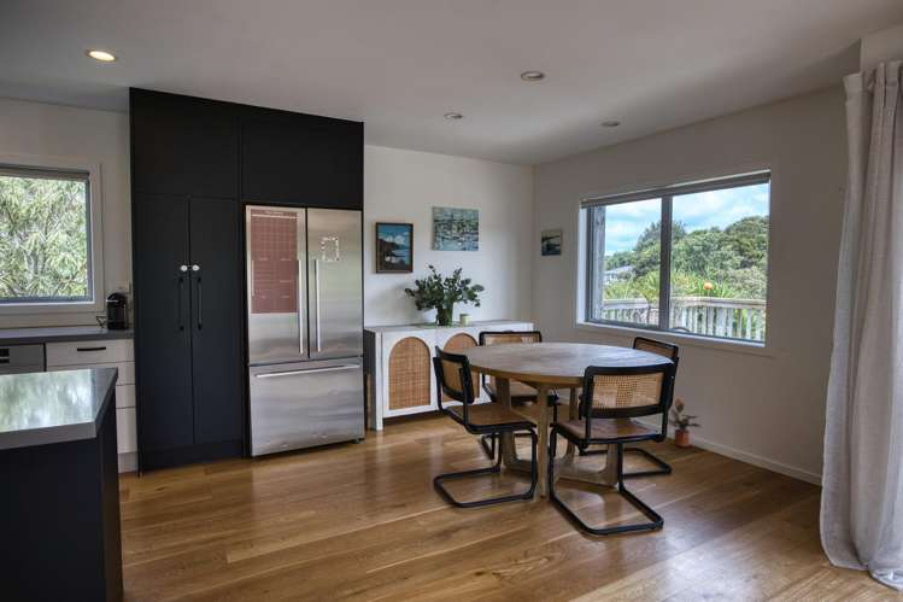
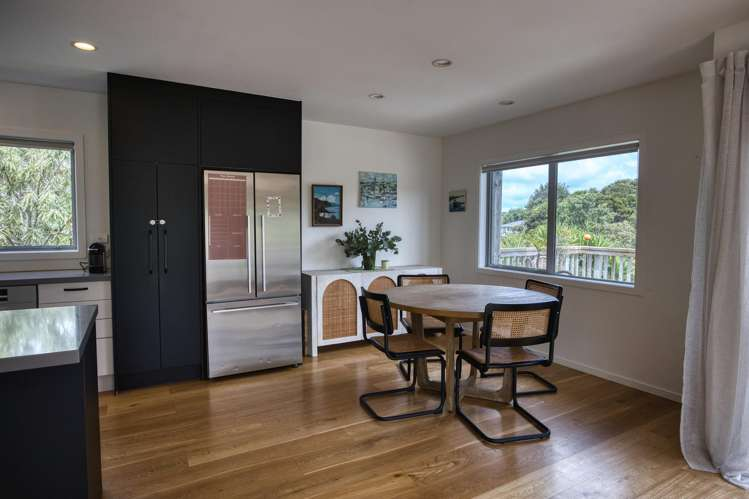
- potted plant (679, 423)
